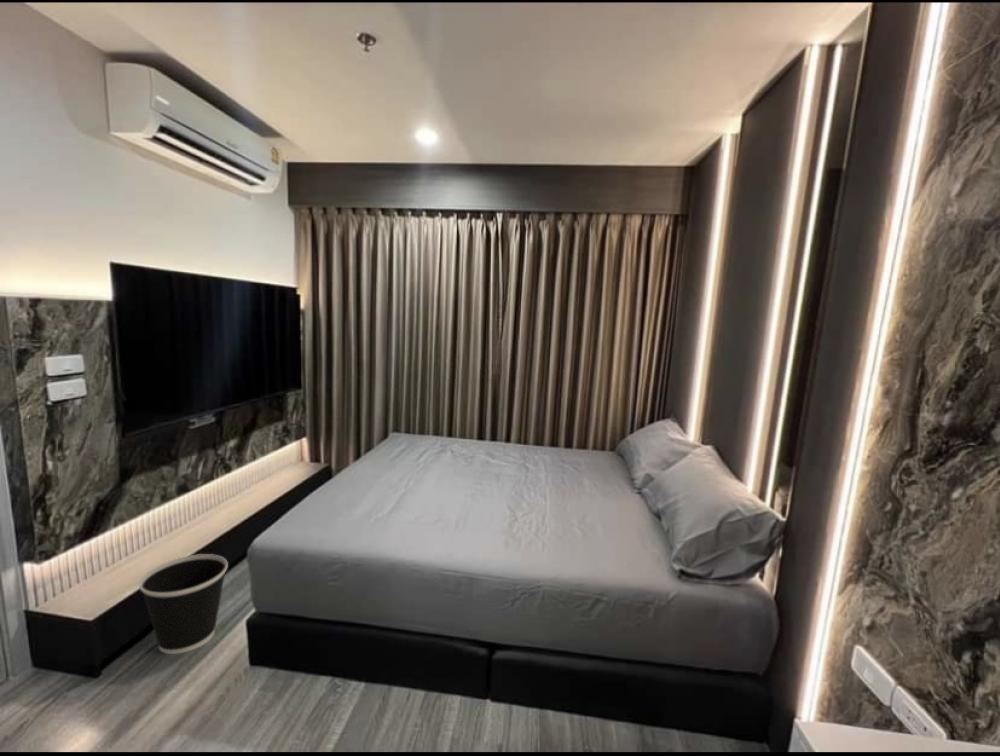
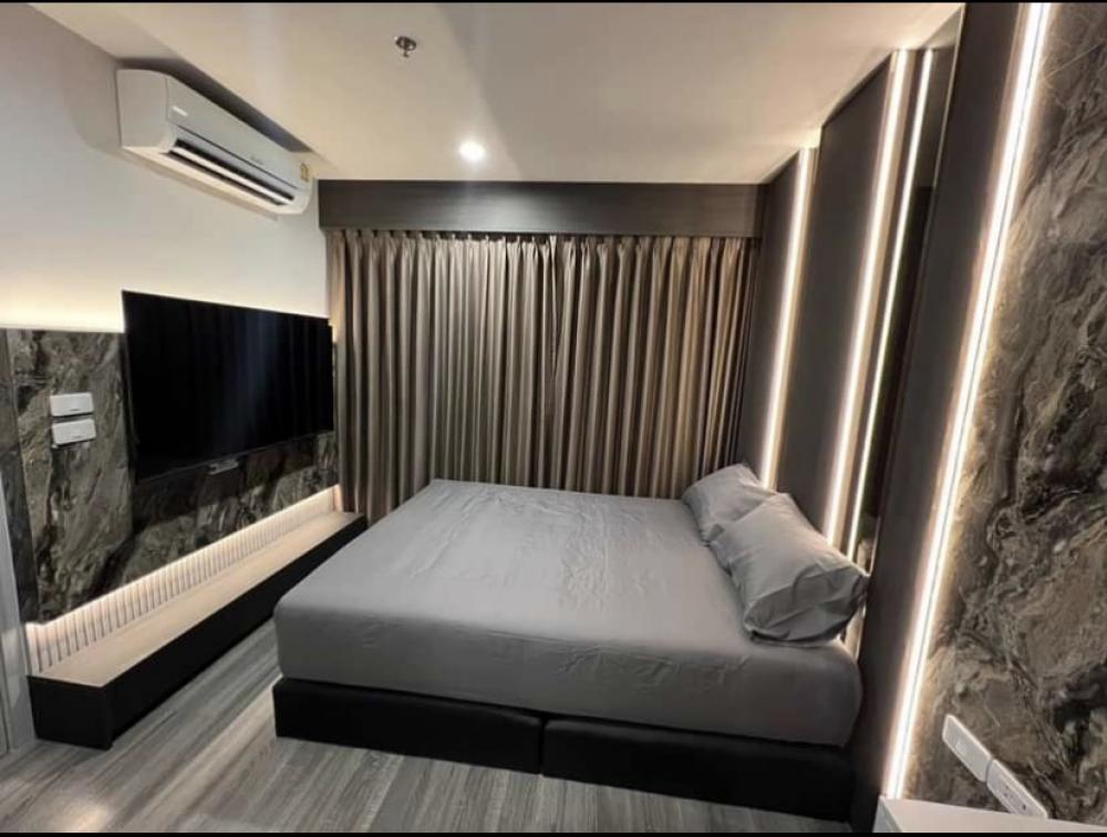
- wastebasket (186, 605)
